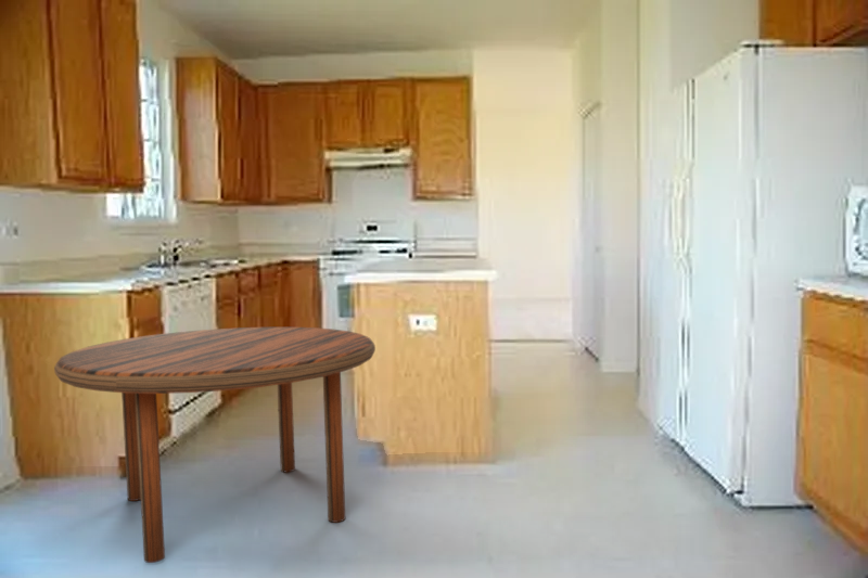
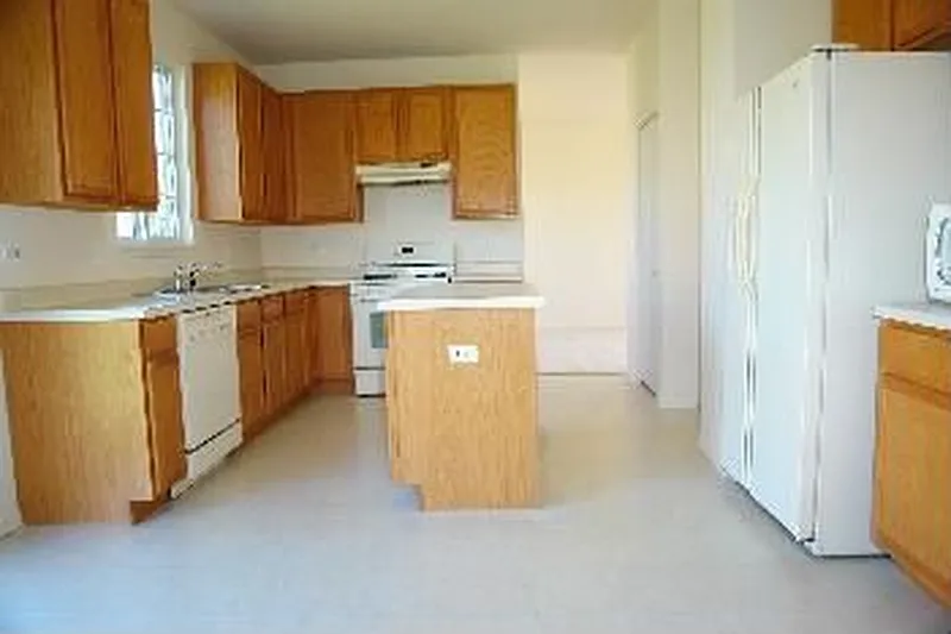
- dining table (228, 389)
